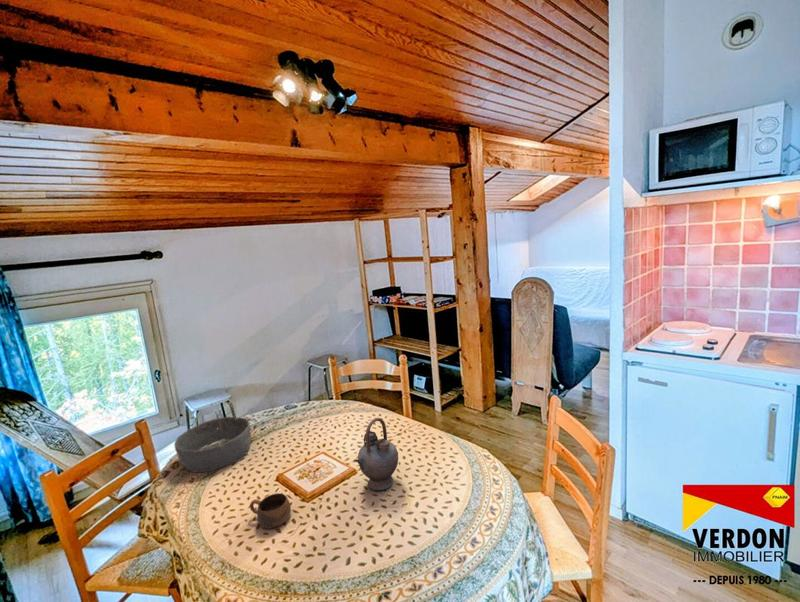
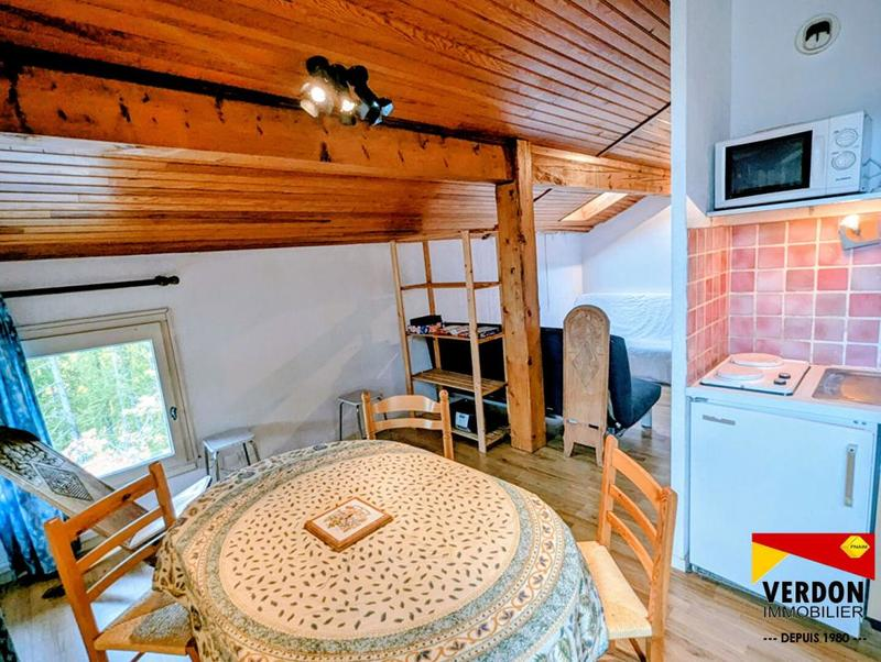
- bowl (213, 442)
- teapot (373, 453)
- cup (270, 508)
